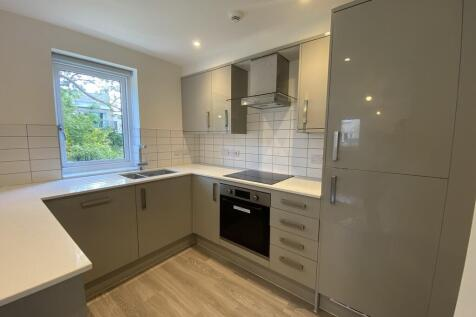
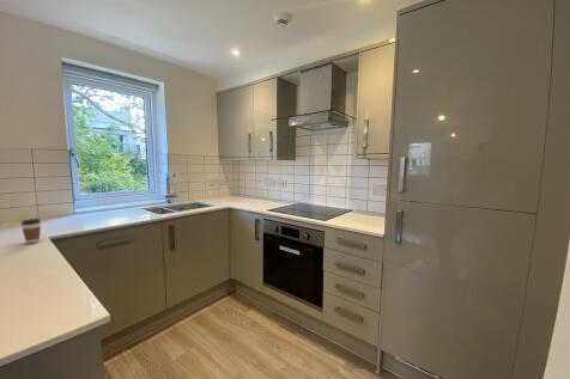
+ coffee cup (31, 231)
